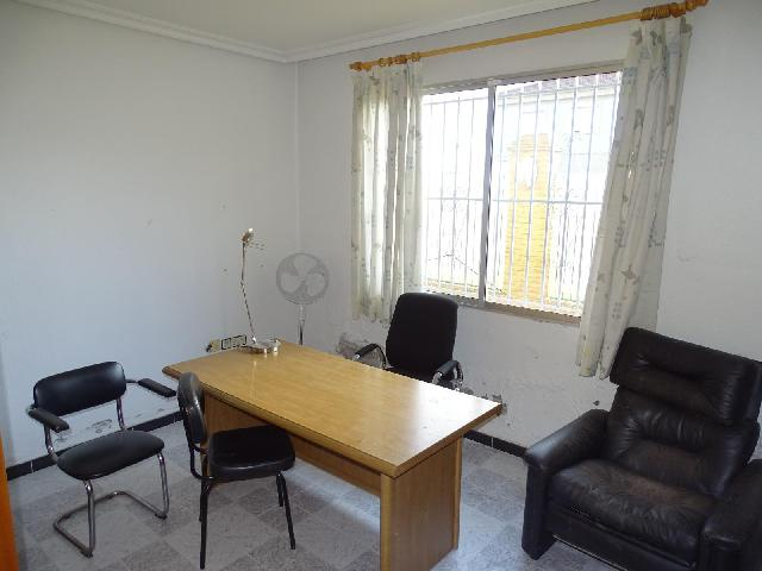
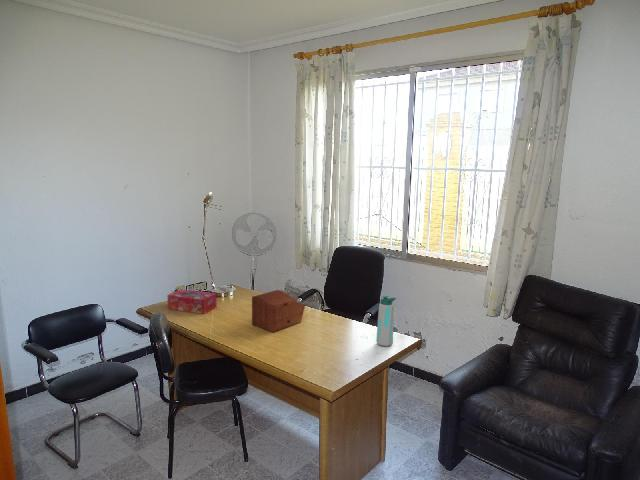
+ tissue box (192, 301)
+ water bottle (386, 320)
+ sewing box (279, 308)
